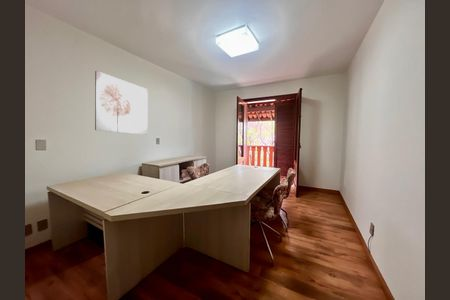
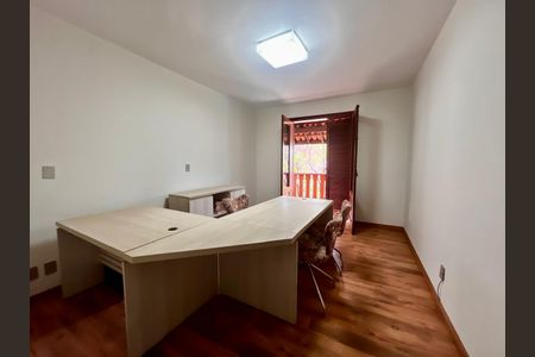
- wall art (124, 107)
